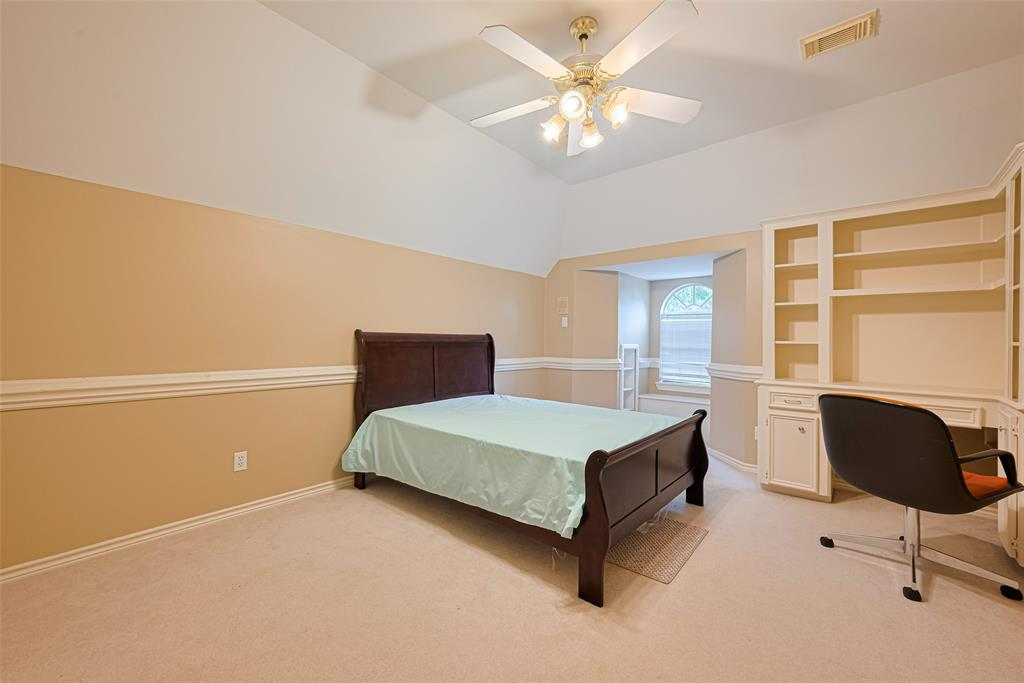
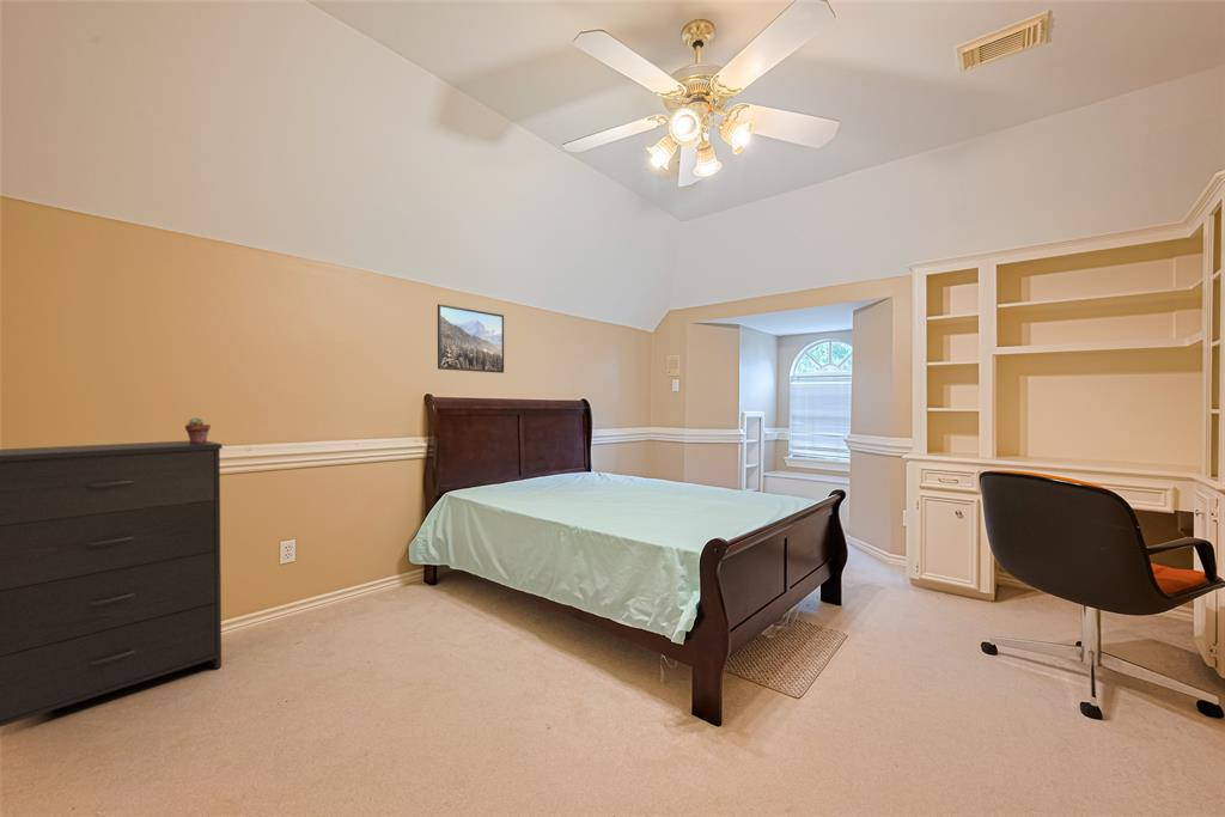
+ dresser (108, 566)
+ potted succulent (197, 429)
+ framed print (473, 340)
